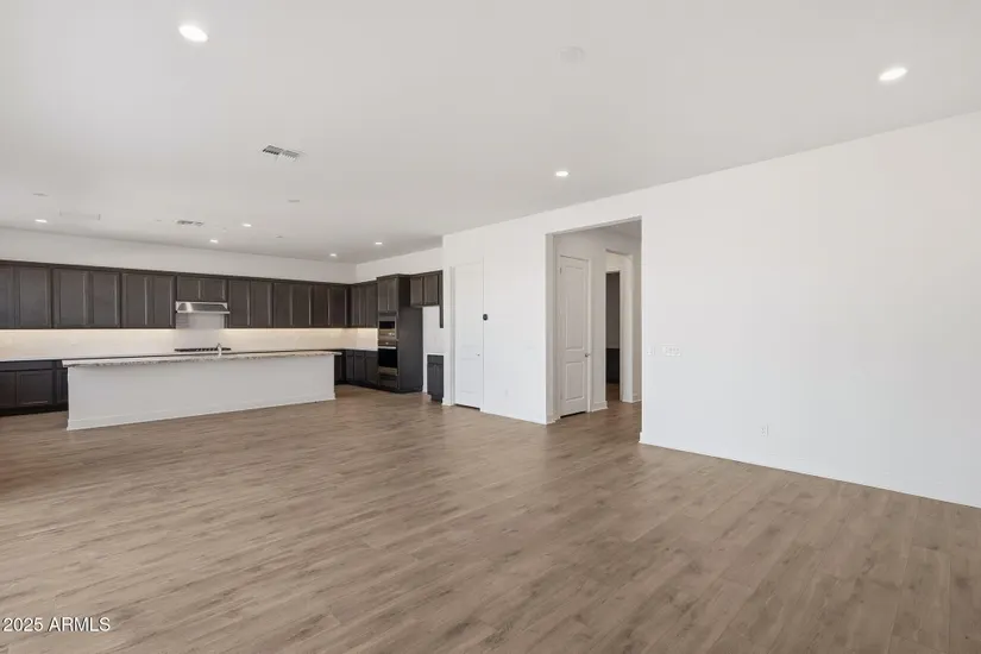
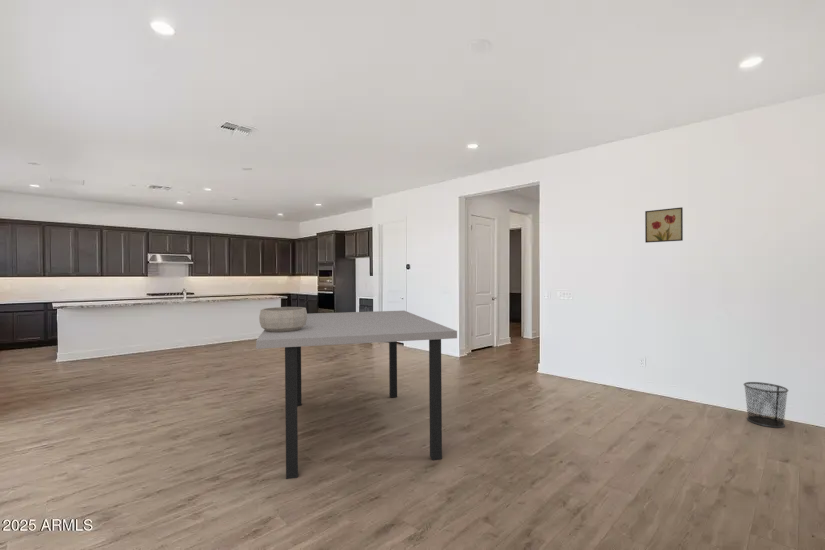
+ decorative bowl (283, 319)
+ waste bin (765, 404)
+ wall art (663, 225)
+ dining table (351, 343)
